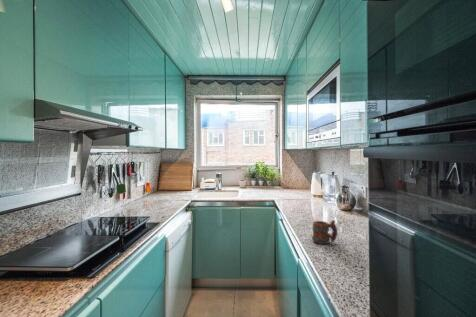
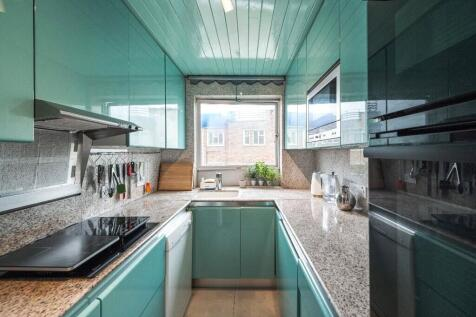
- mug (324, 230)
